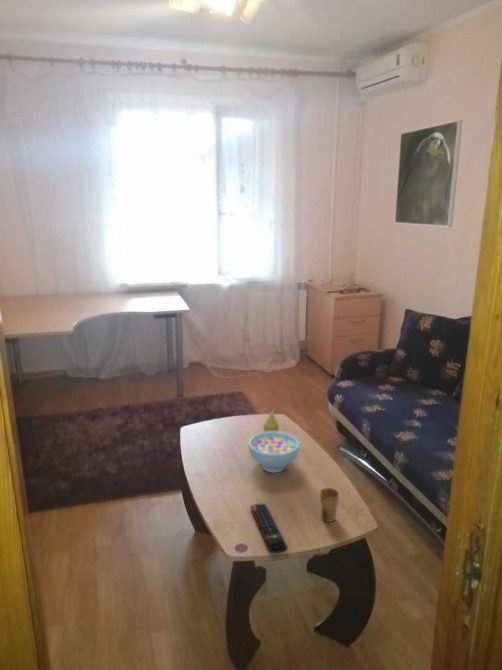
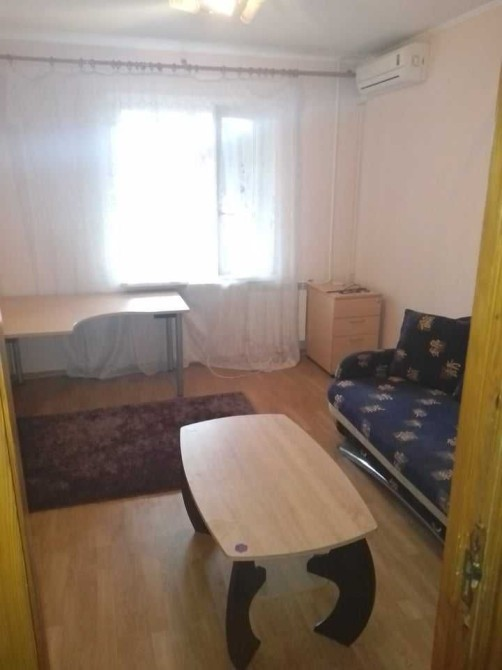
- cup (329, 502)
- fruit (271, 421)
- remote control (267, 526)
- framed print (424, 177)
- bowl (273, 454)
